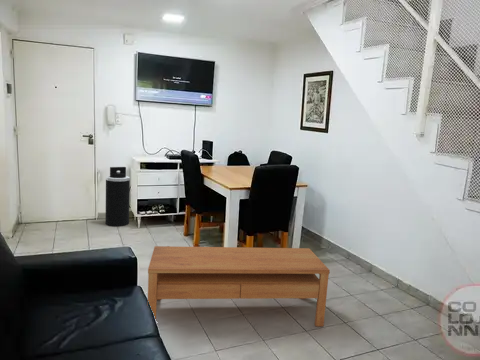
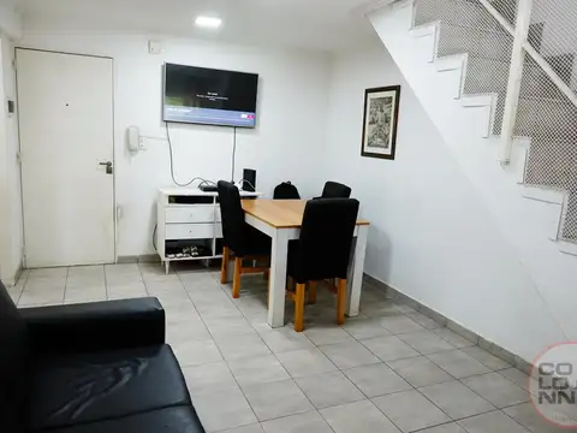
- trash can (117, 195)
- coffee table (236, 284)
